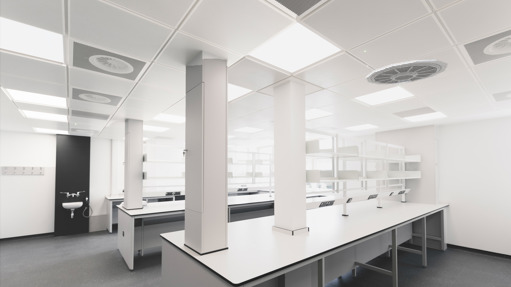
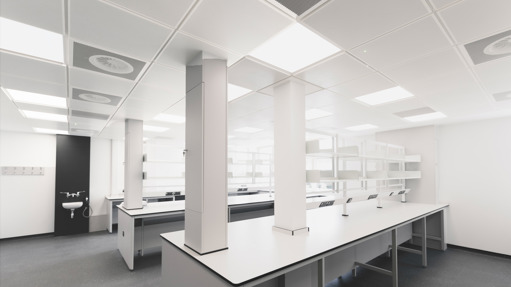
- ceiling vent (403, 75)
